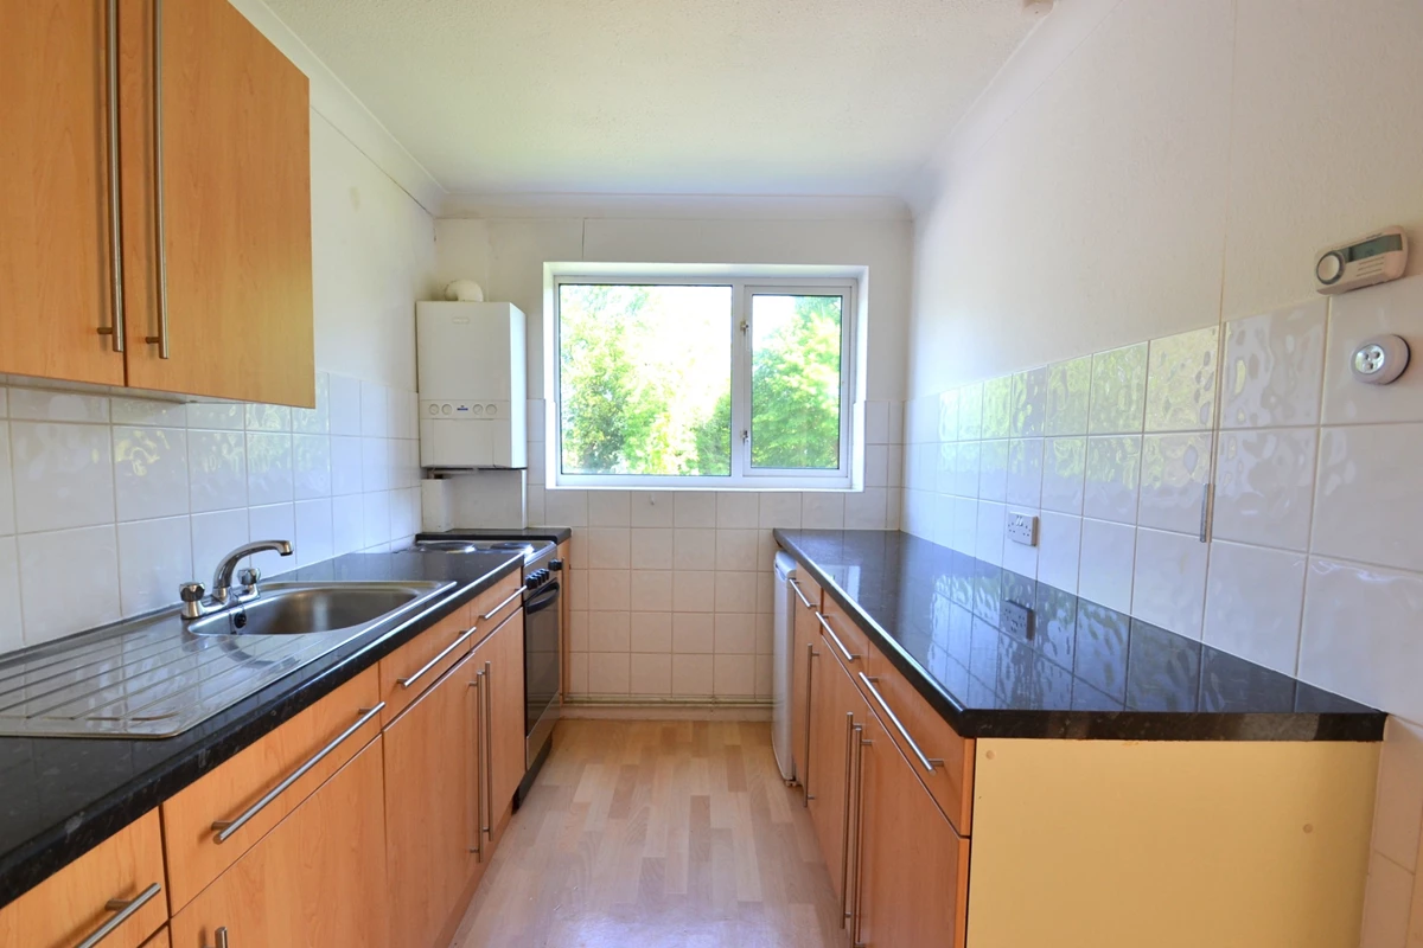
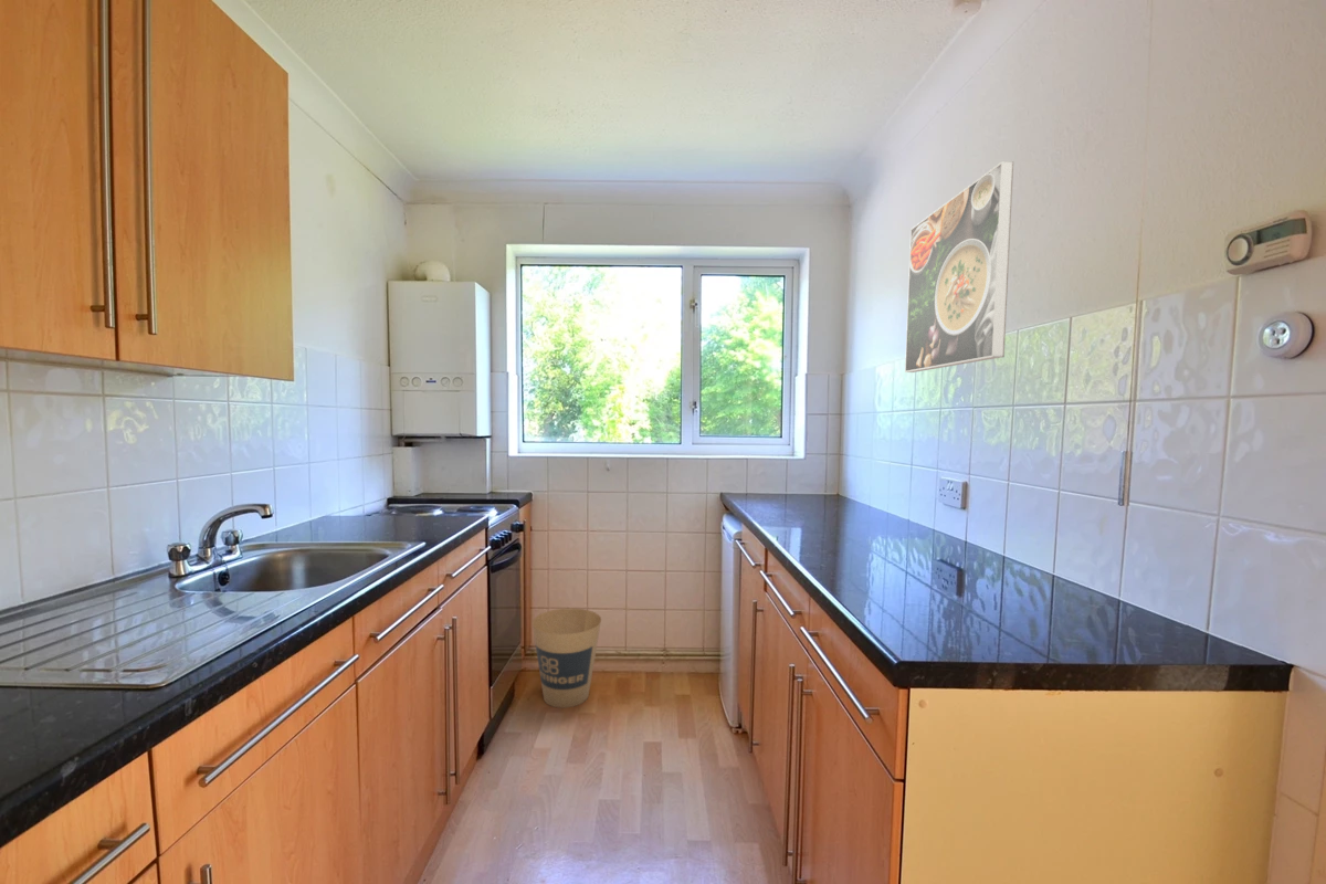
+ trash can (566, 657)
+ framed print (950, 283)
